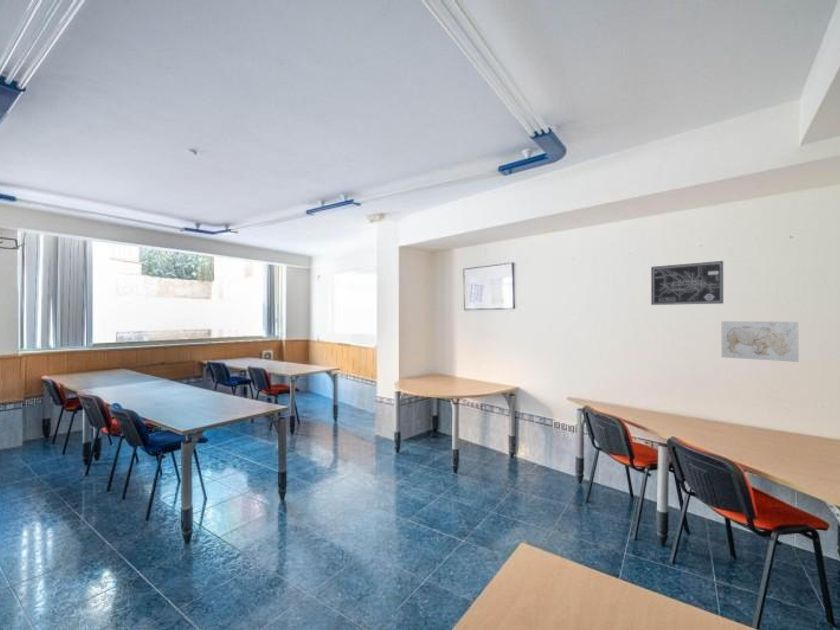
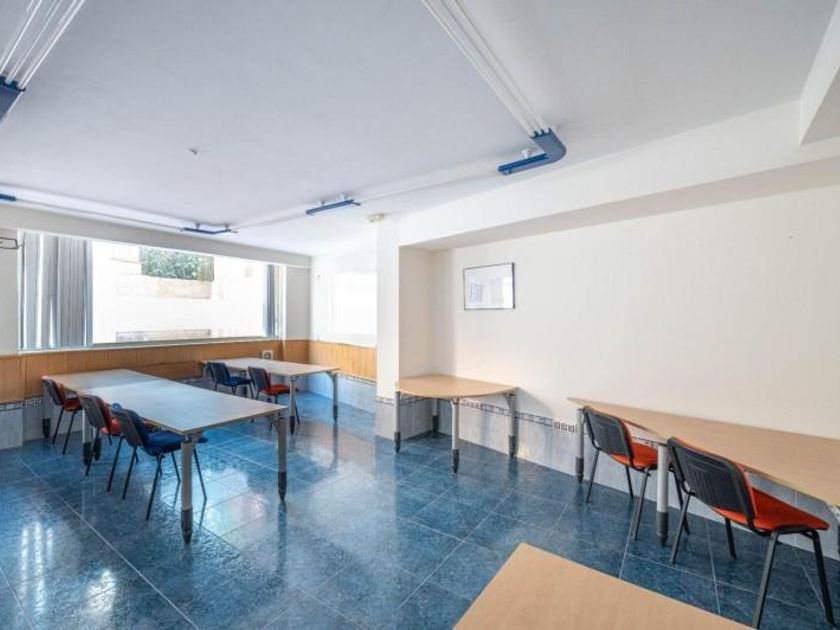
- wall art (685, 284)
- wall art (758, 340)
